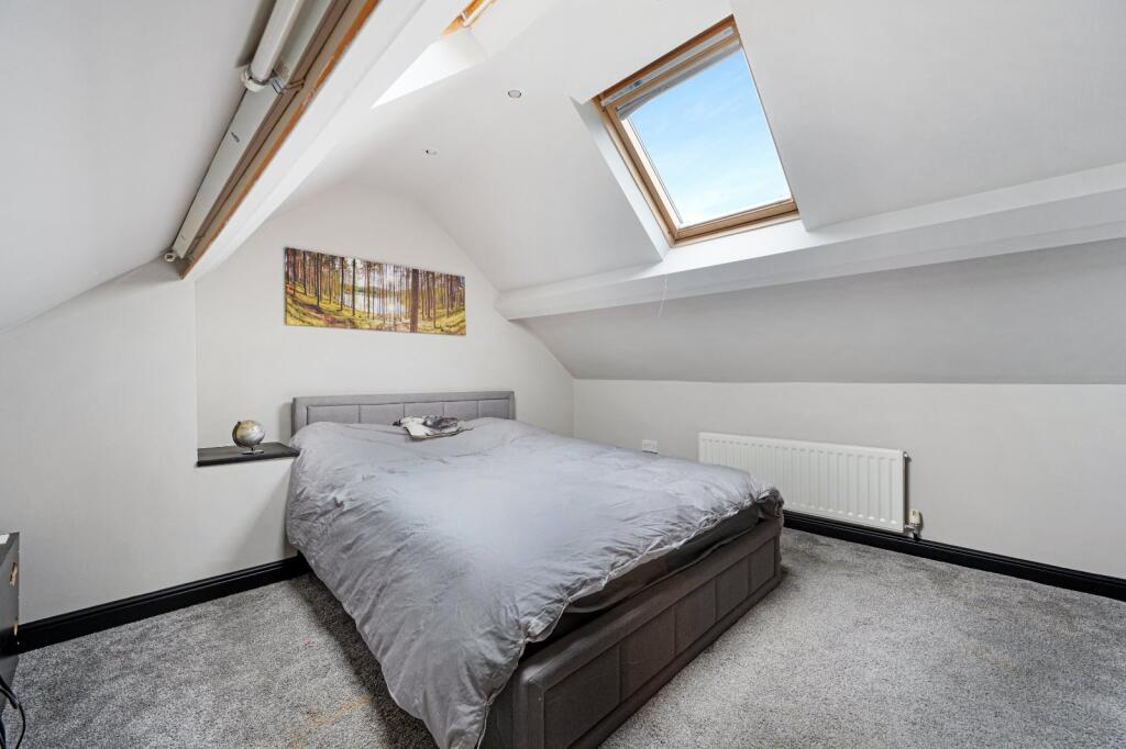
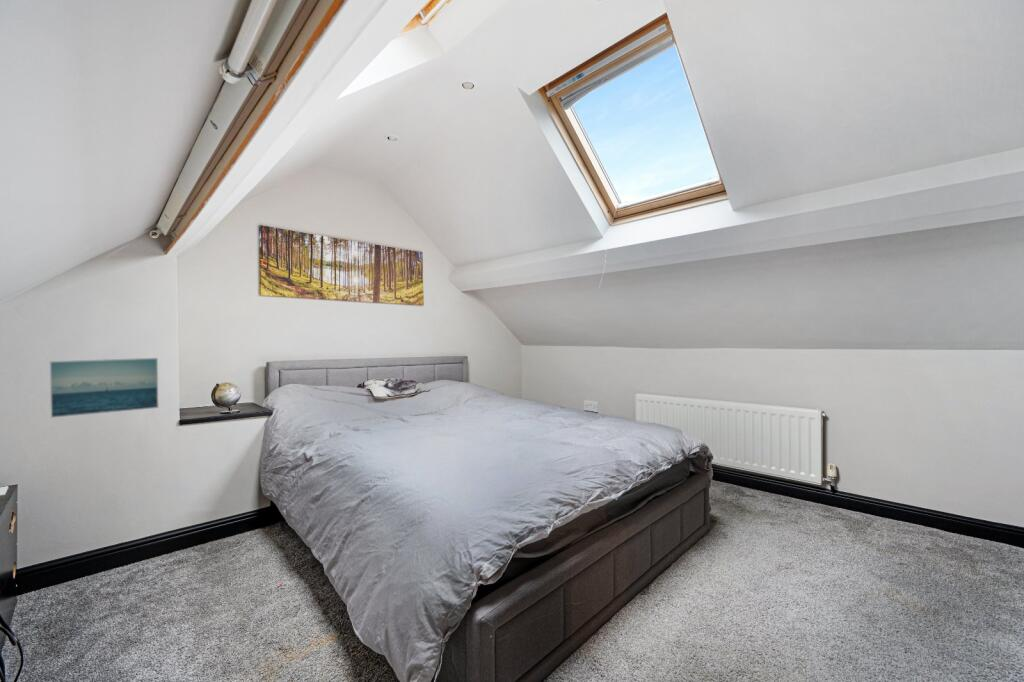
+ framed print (107, 385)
